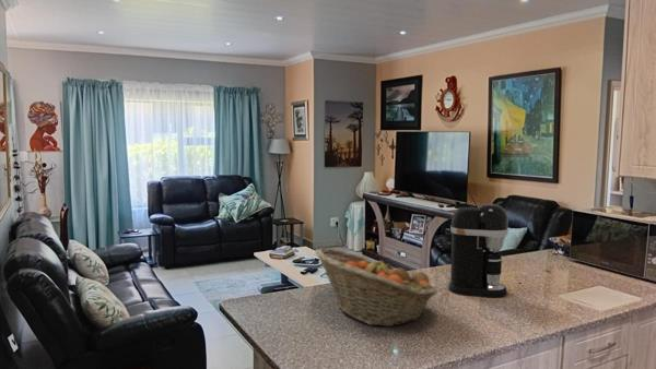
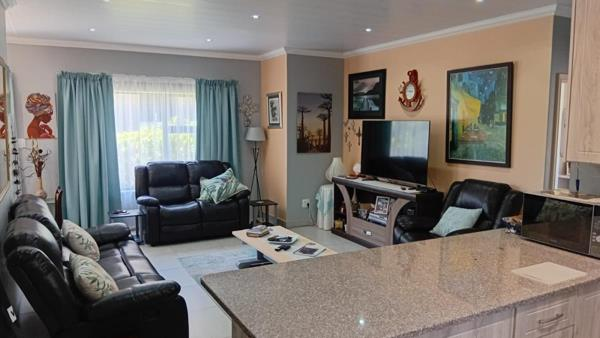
- coffee maker (478, 247)
- fruit basket (373, 281)
